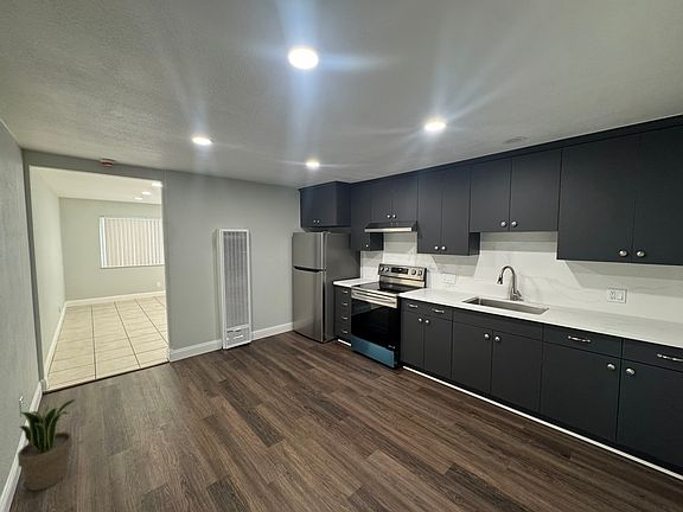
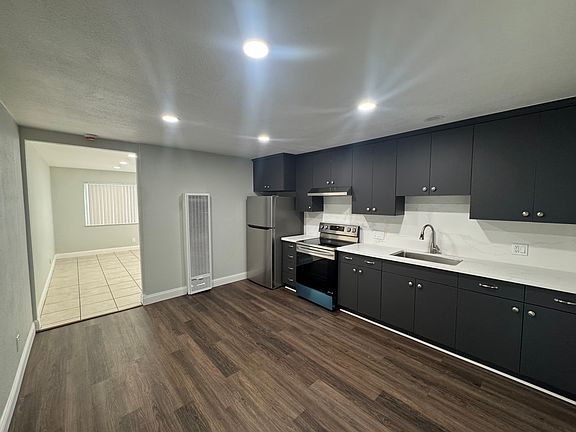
- potted plant (49, 440)
